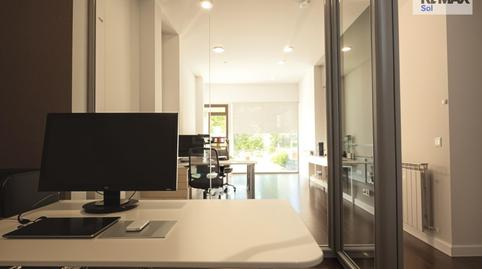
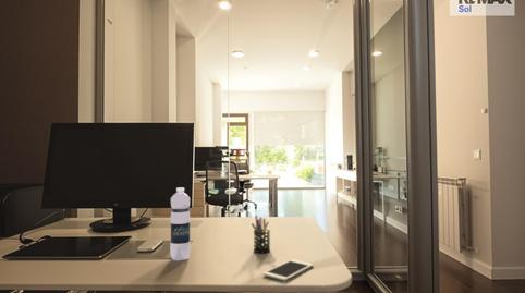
+ water bottle (180, 222)
+ cell phone (289, 269)
+ pen holder (259, 233)
